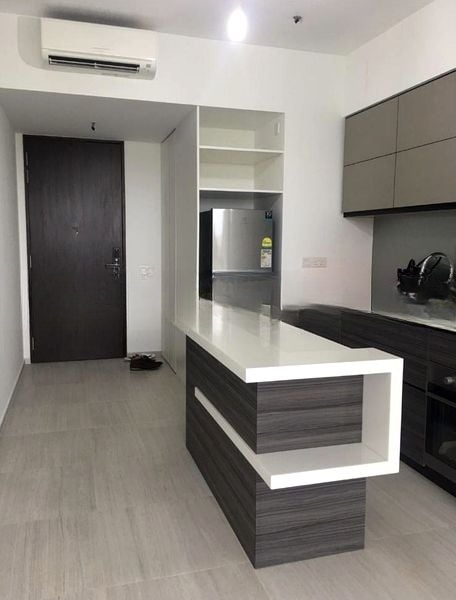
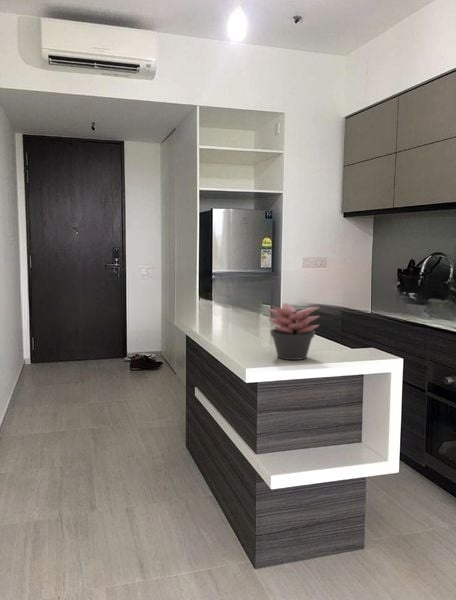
+ succulent plant (292, 331)
